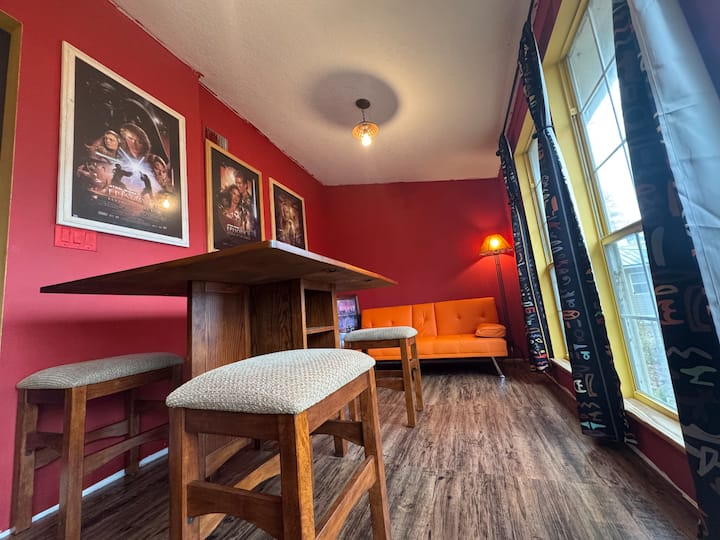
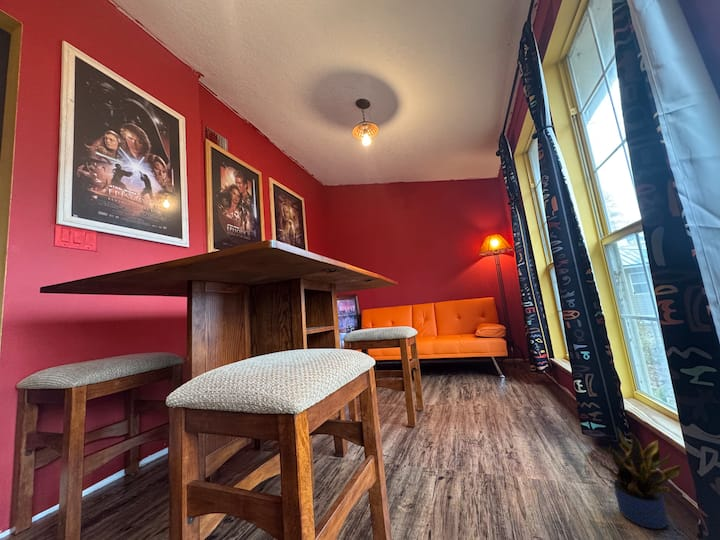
+ potted plant (642, 471)
